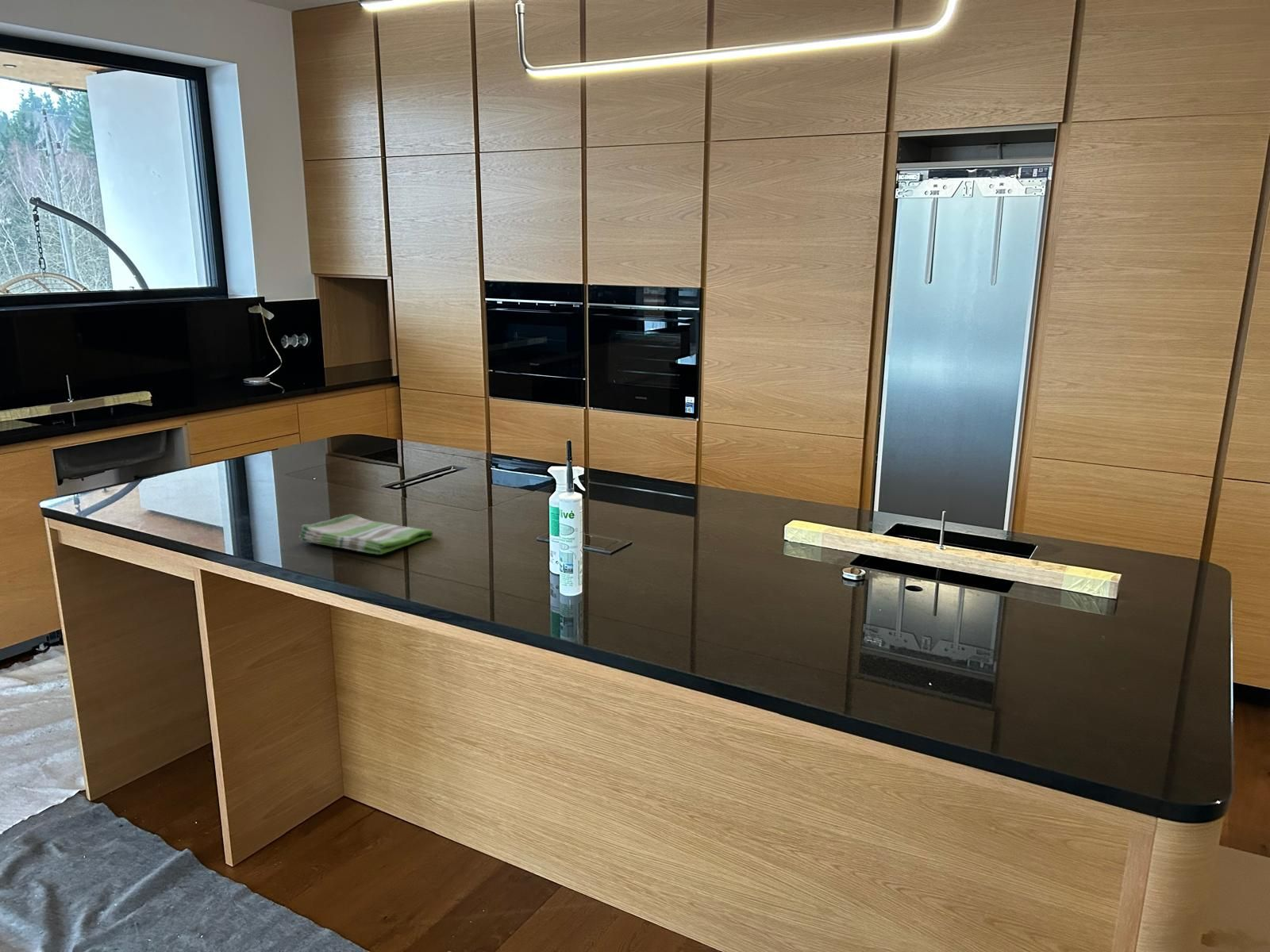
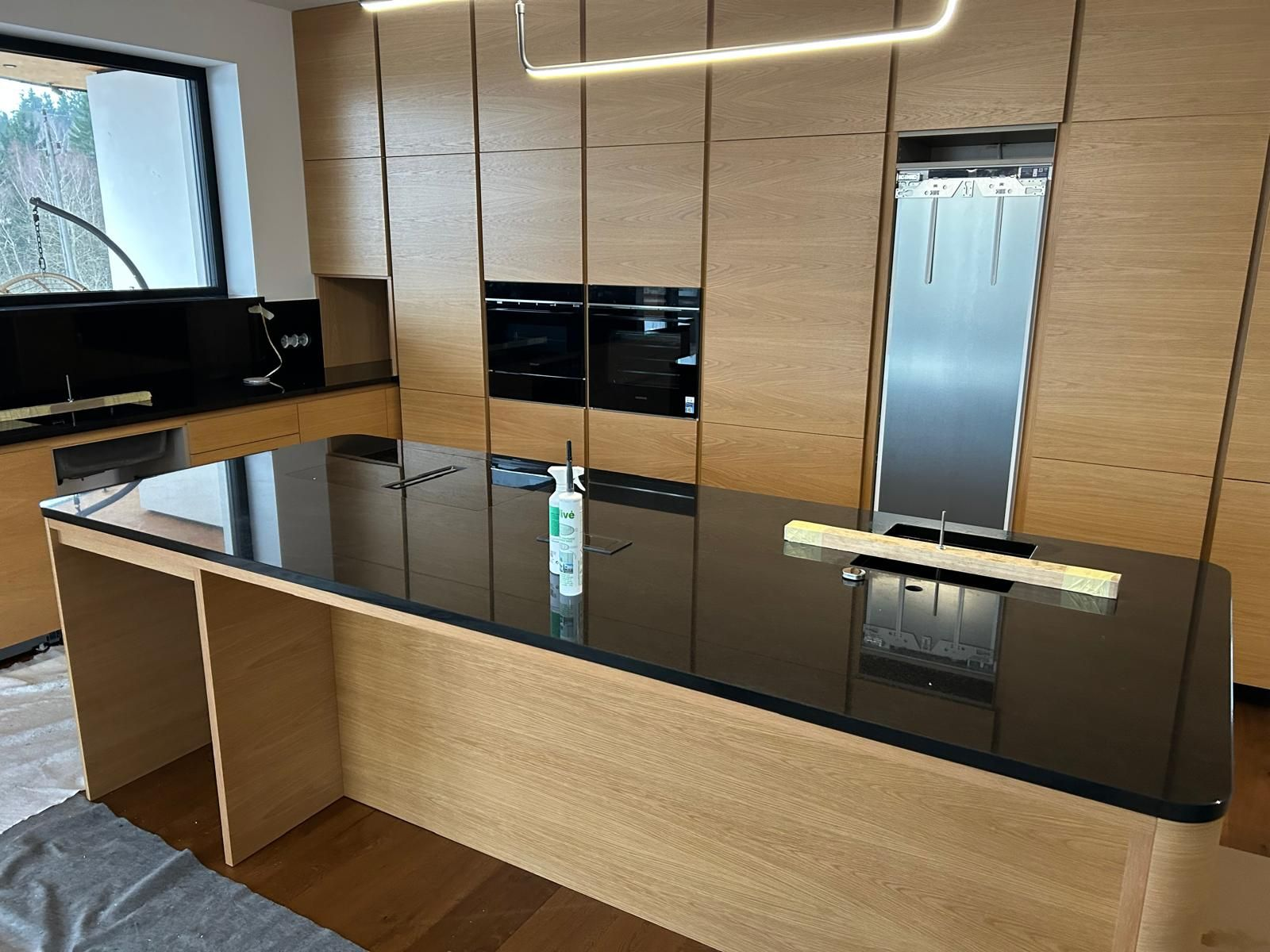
- dish towel (366, 532)
